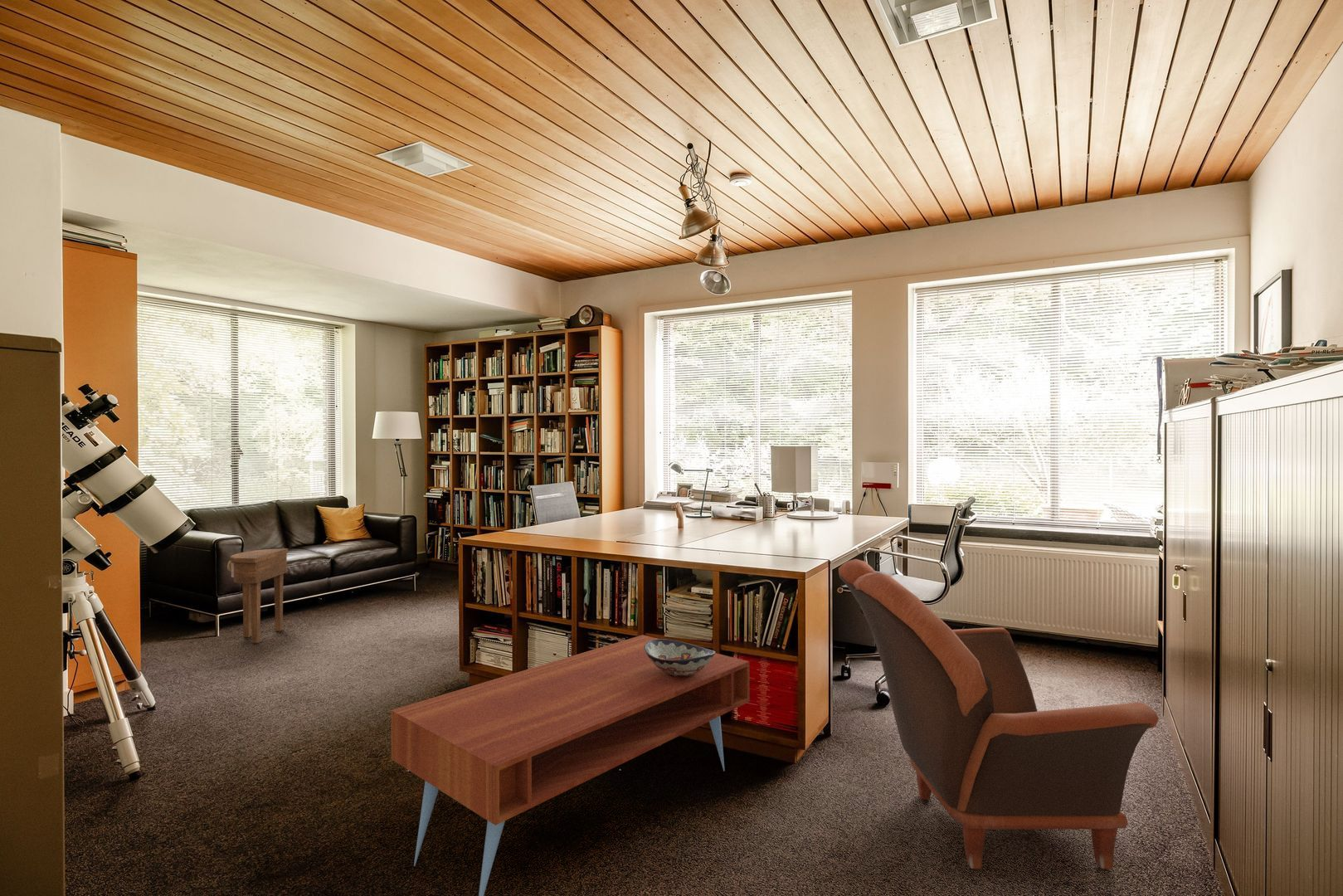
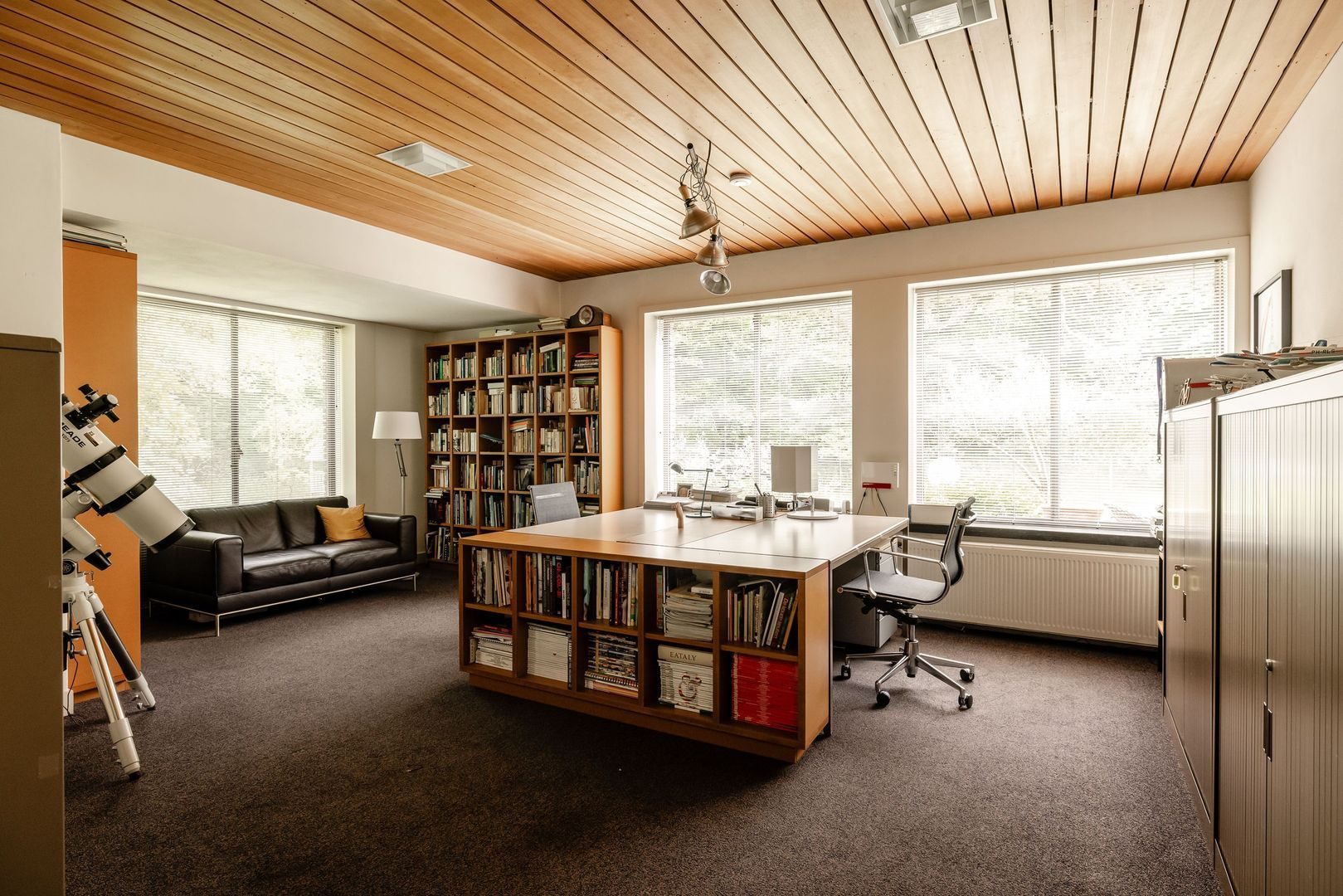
- decorative bowl (679, 659)
- armchair (965, 697)
- coffee table (588, 747)
- side table (260, 595)
